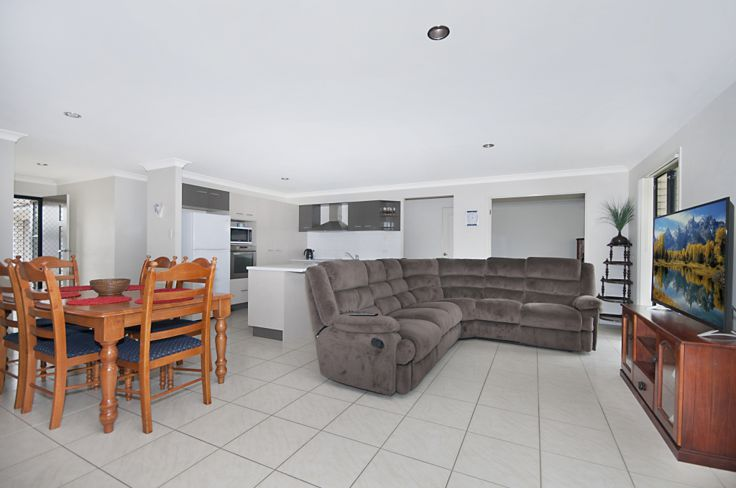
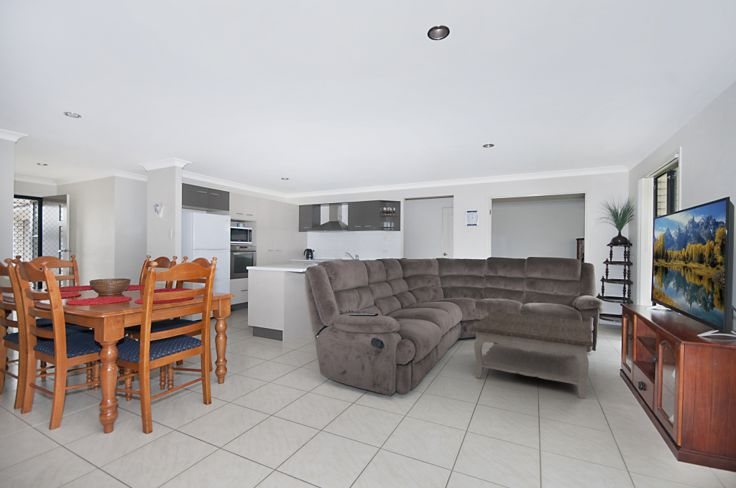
+ coffee table (531, 348)
